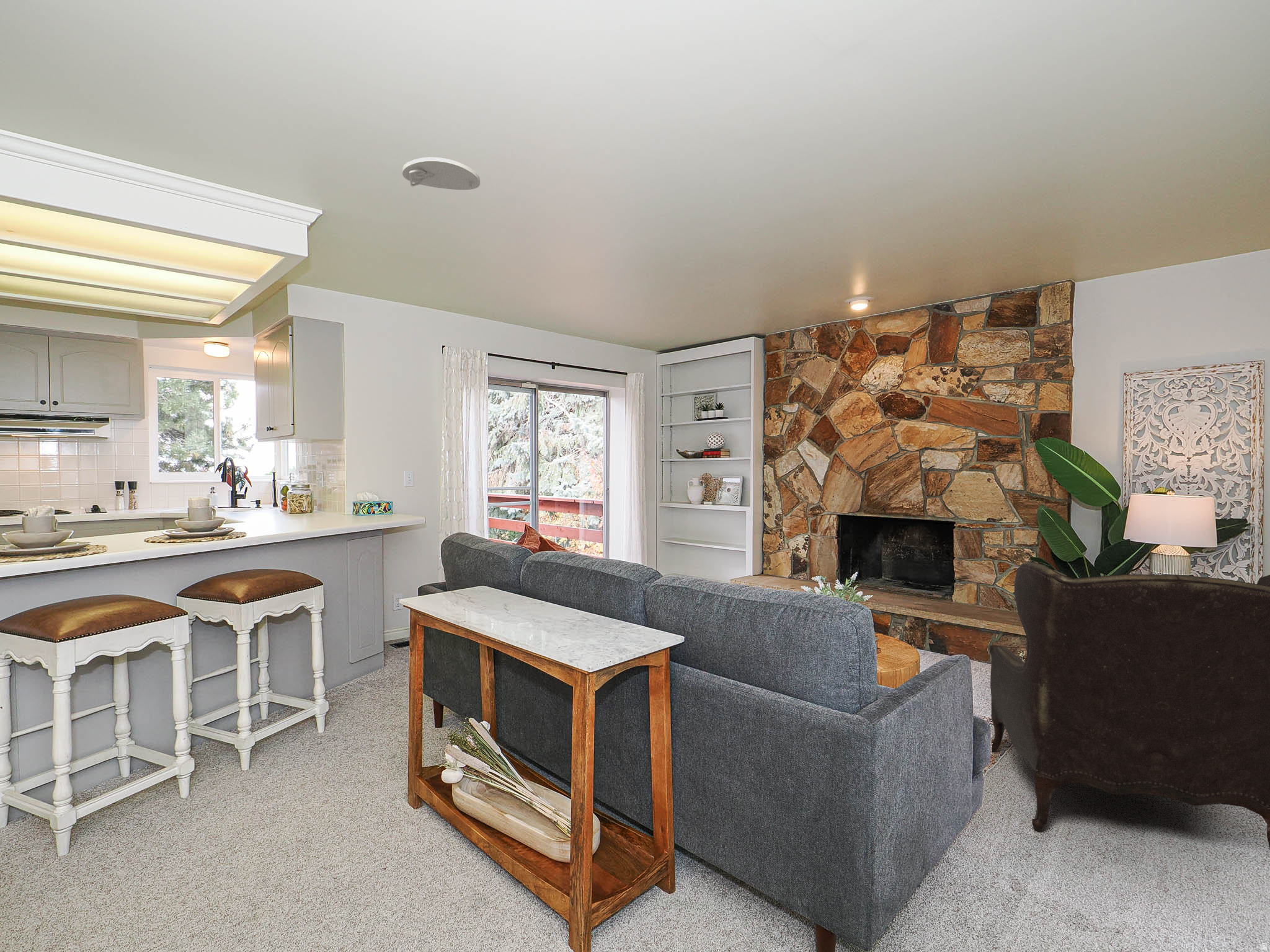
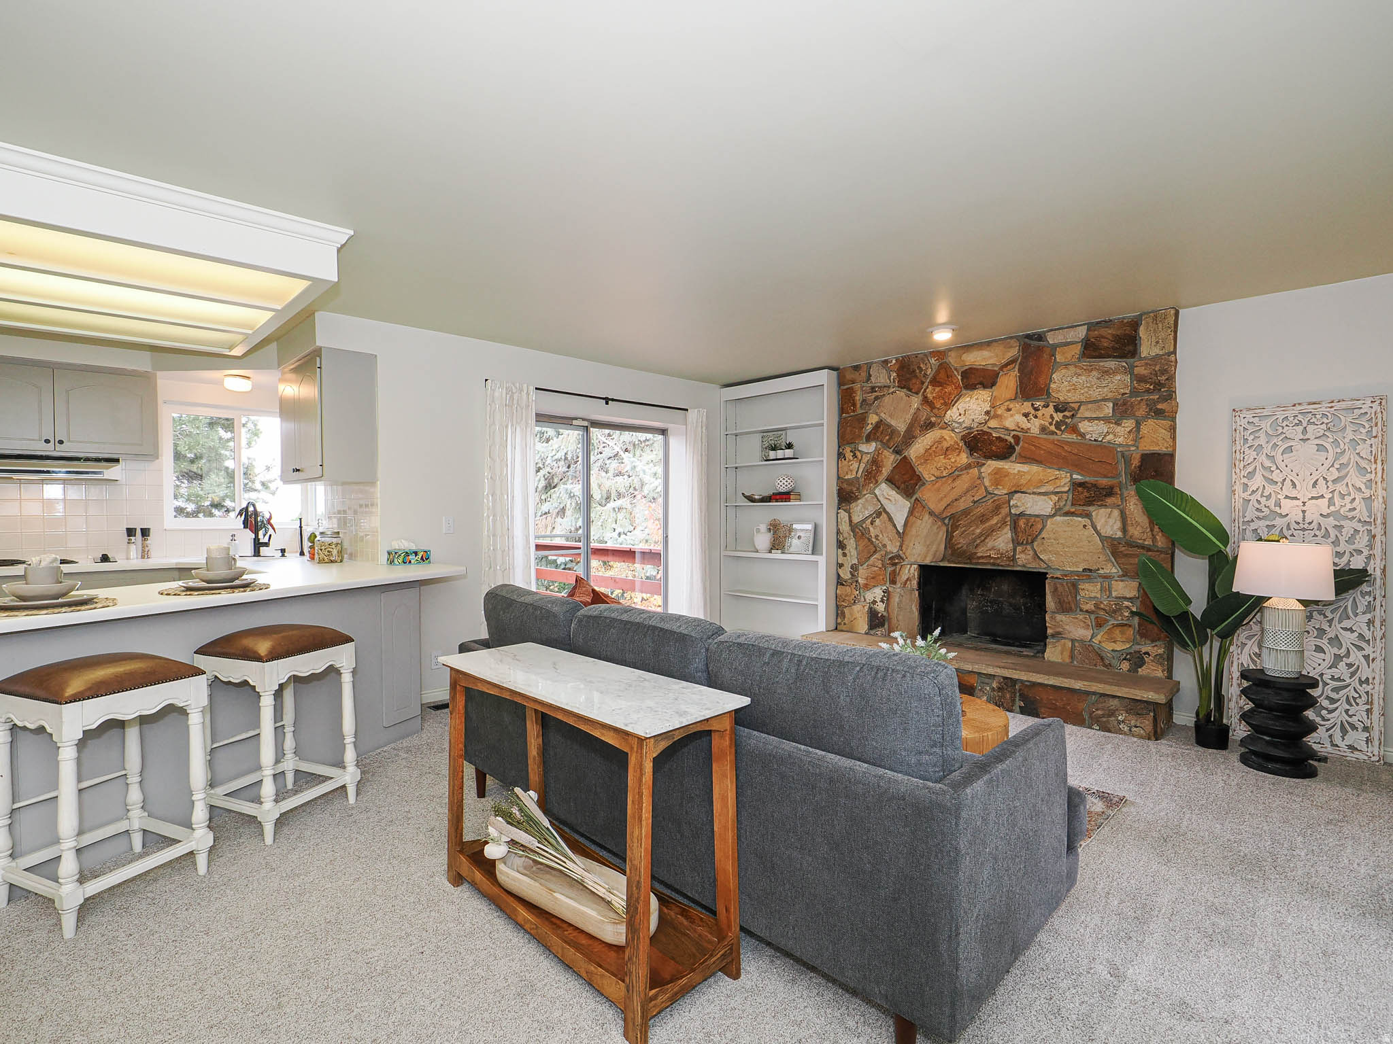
- armchair (1122, 683)
- smoke detector (442, 178)
